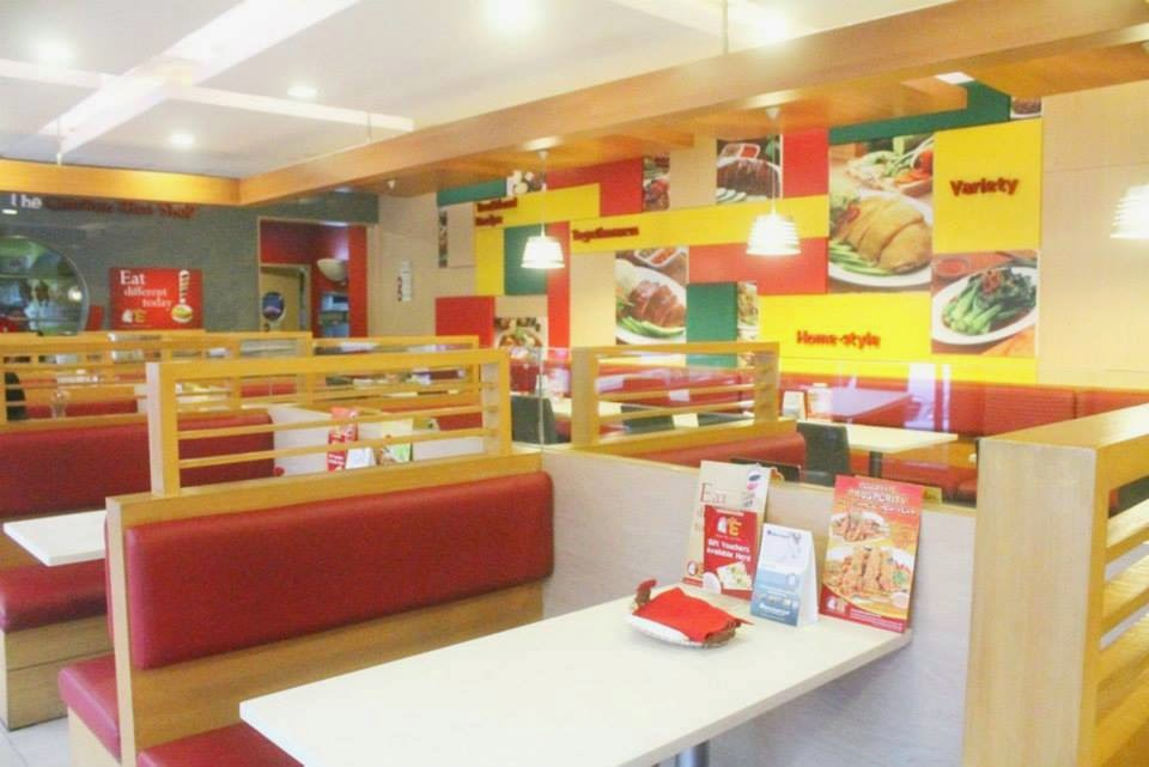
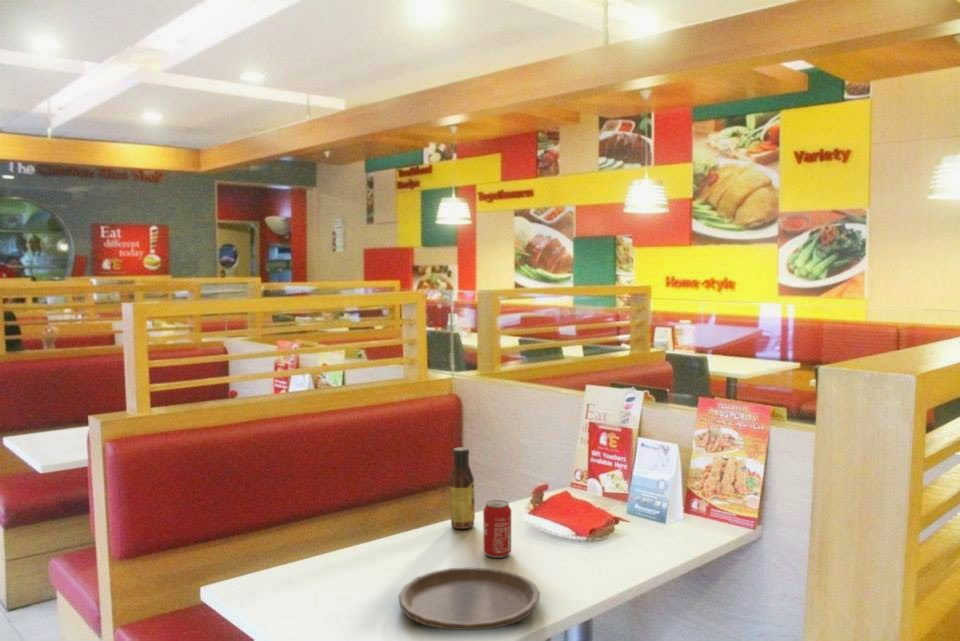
+ sauce bottle (462, 487)
+ plate (469, 598)
+ beverage can (497, 528)
